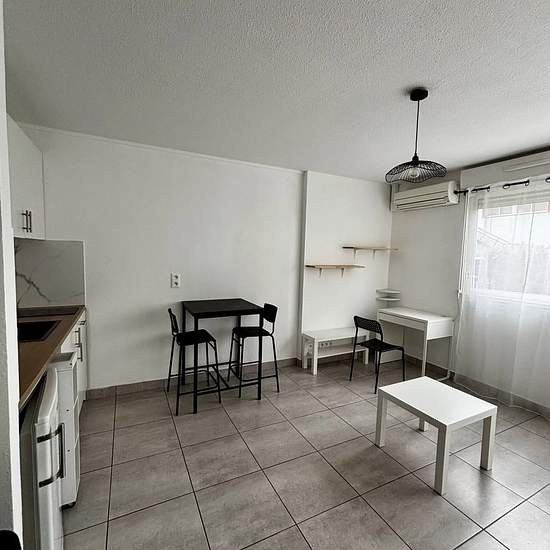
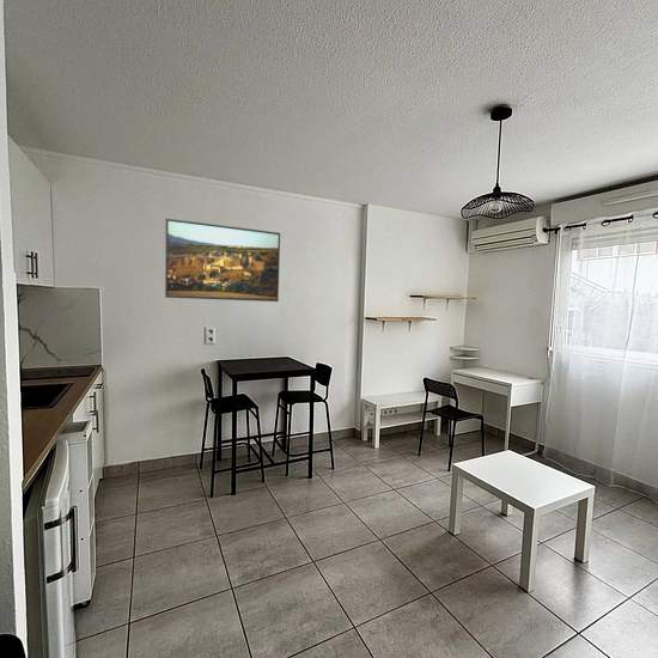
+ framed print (226, 263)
